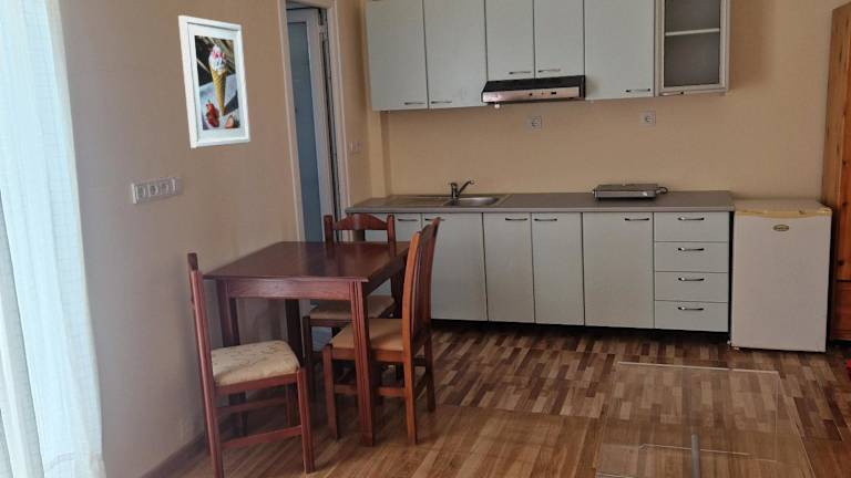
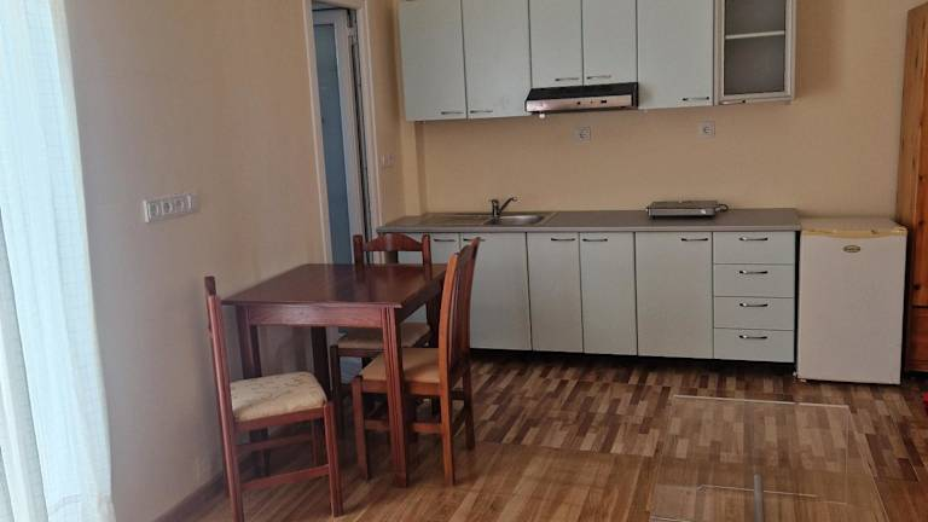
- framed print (217, 83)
